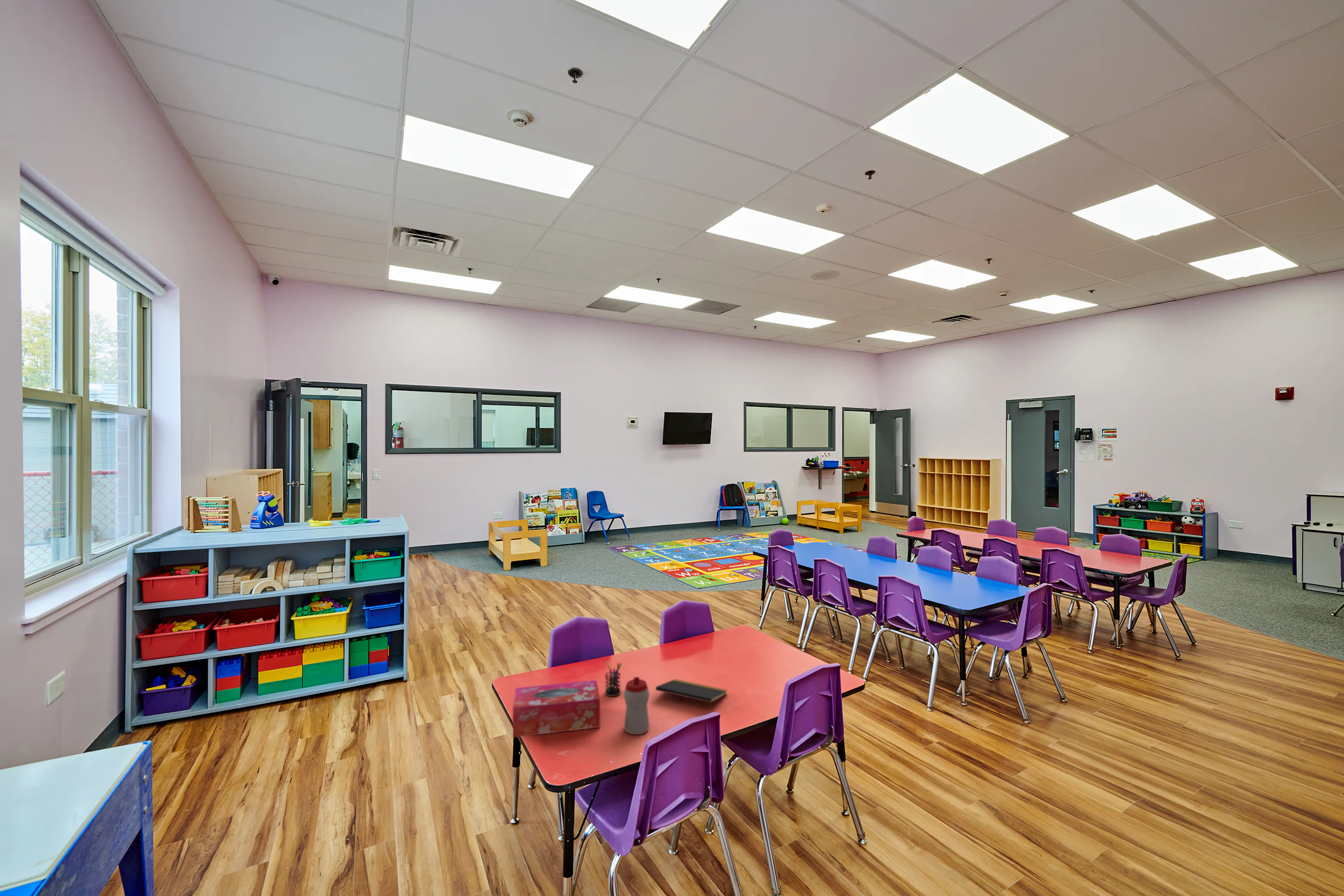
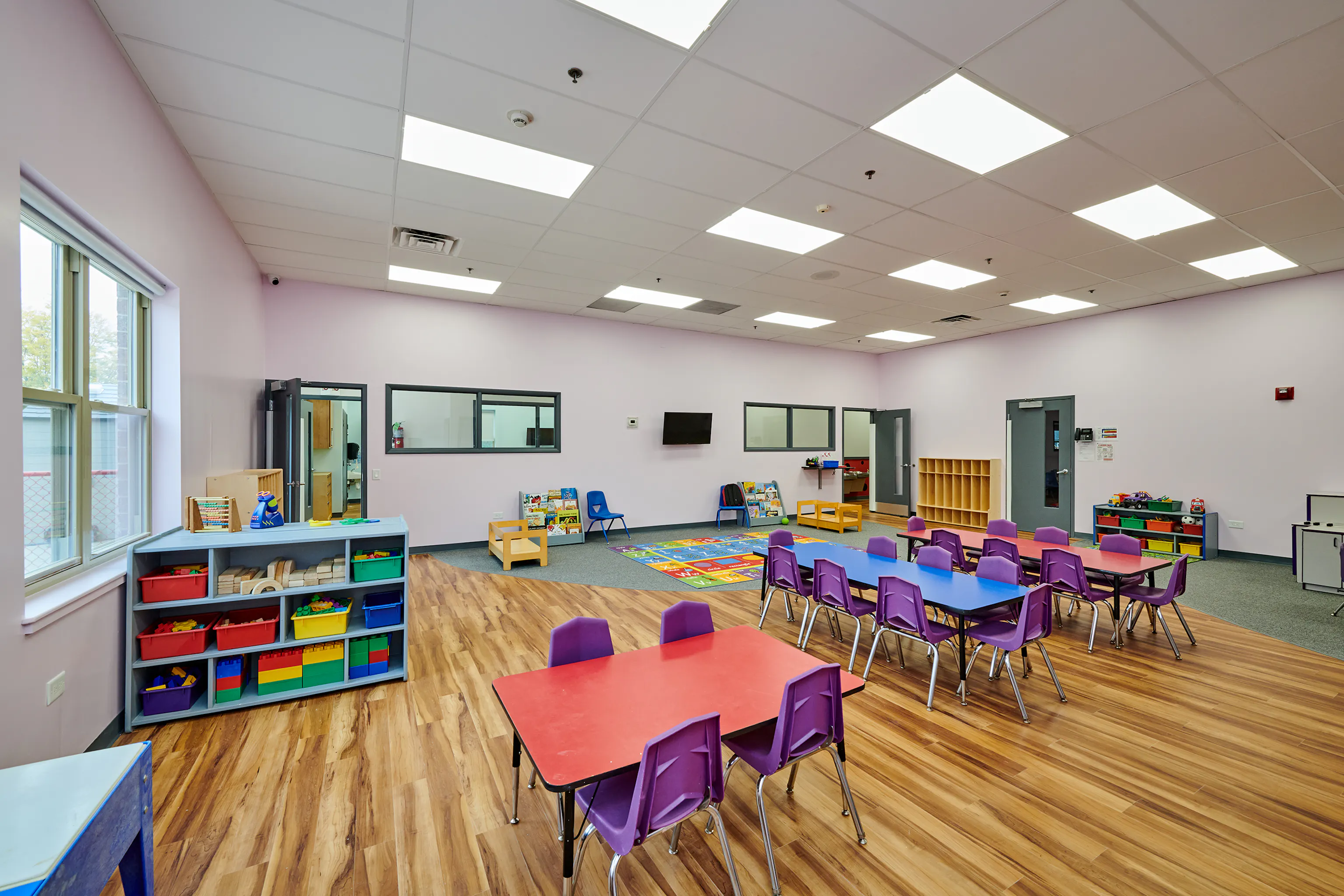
- tissue box (557, 707)
- sippy cup (637, 702)
- pen holder (615, 676)
- notepad (692, 690)
